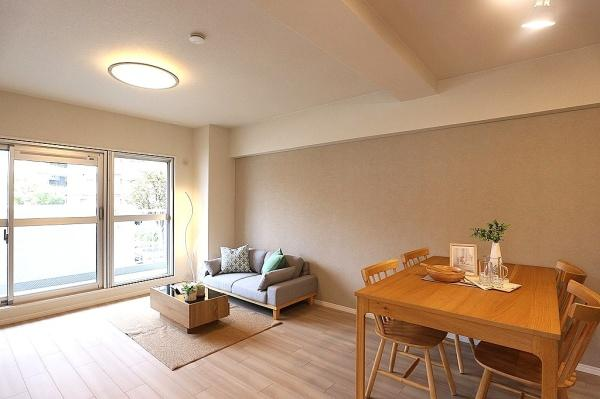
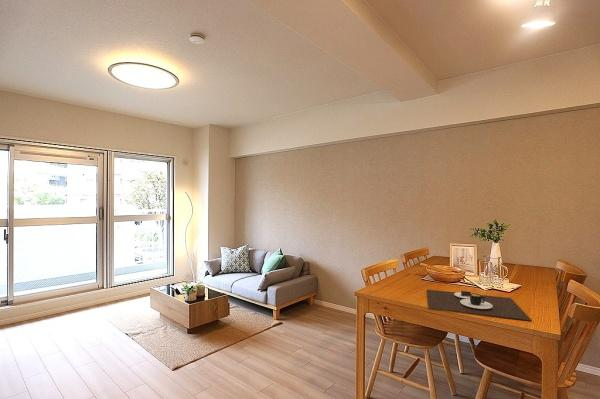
+ place mat (471, 297)
